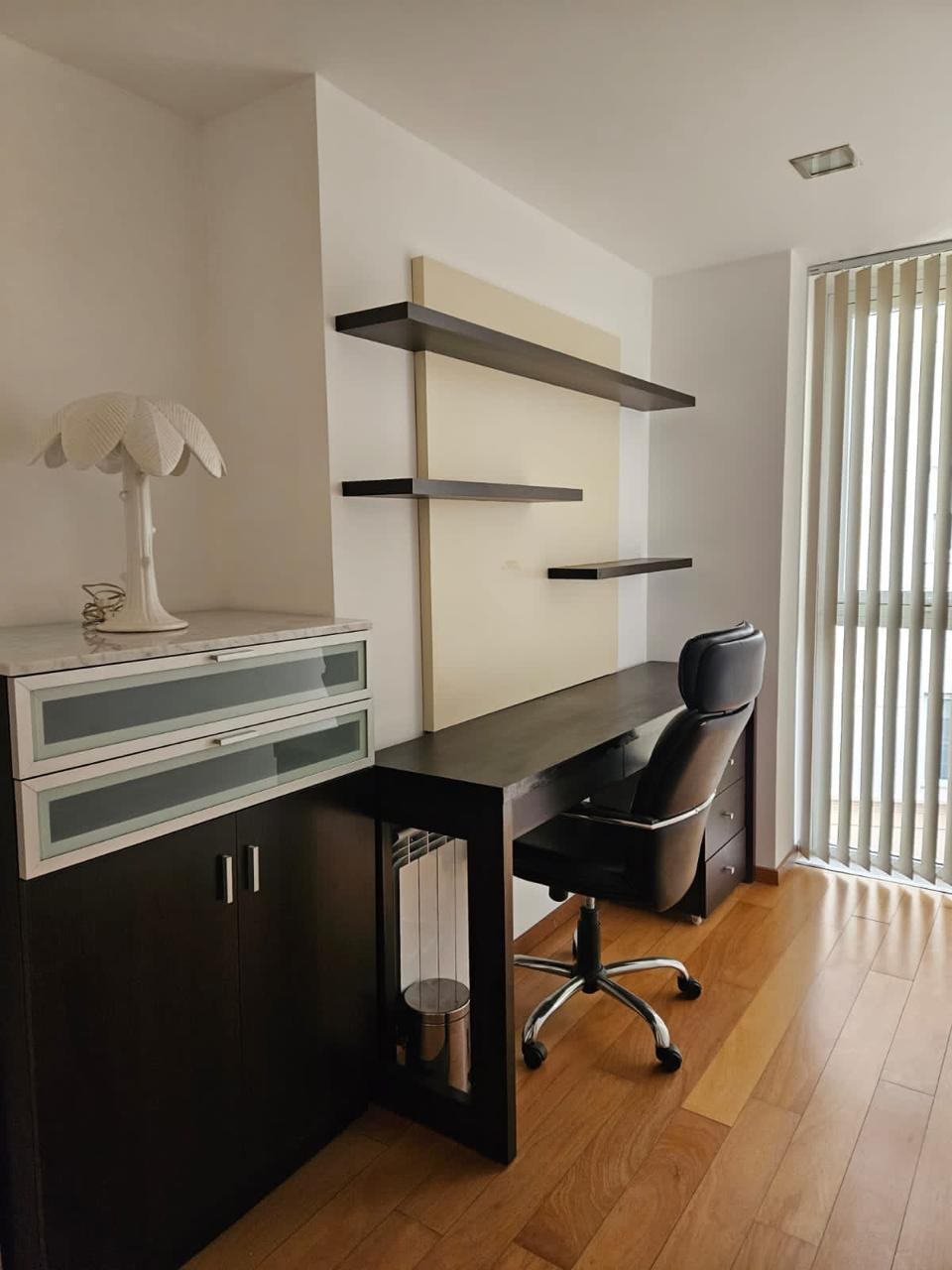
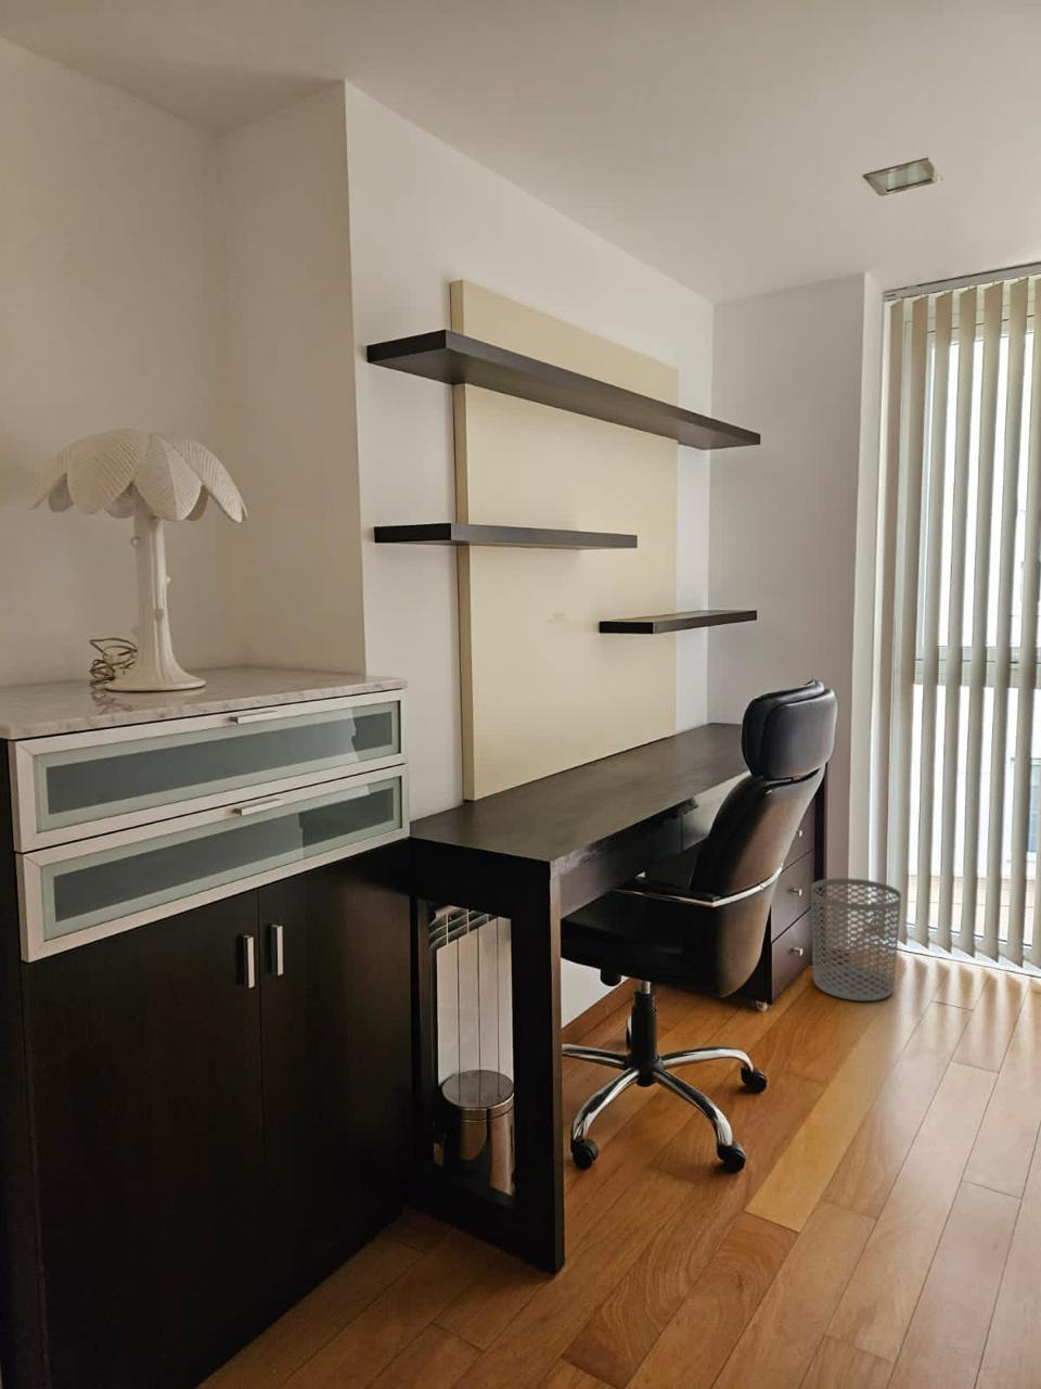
+ waste bin (853, 939)
